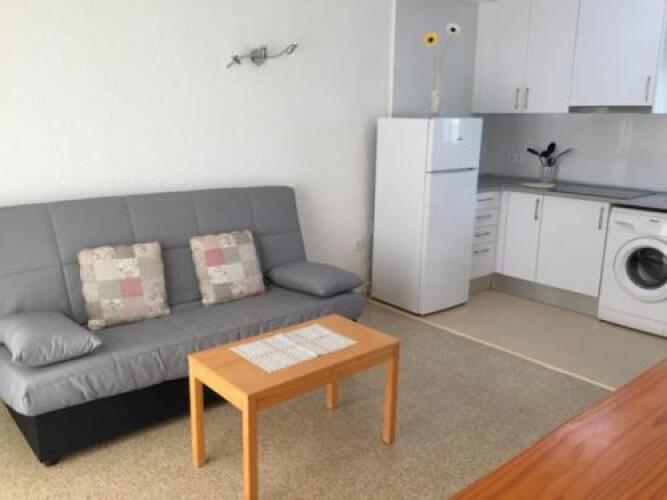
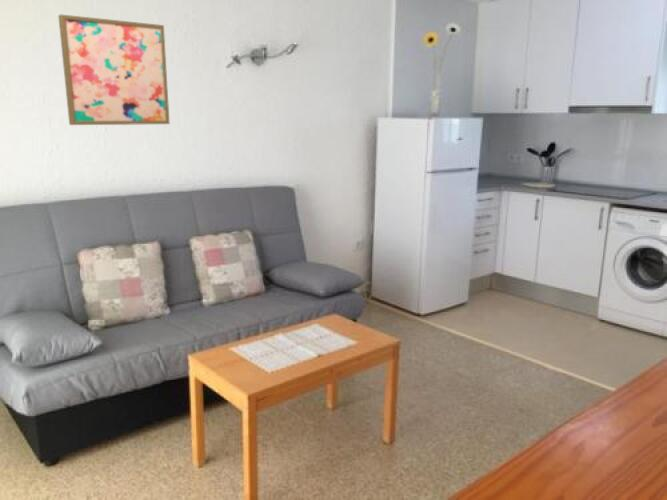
+ wall art (117, 73)
